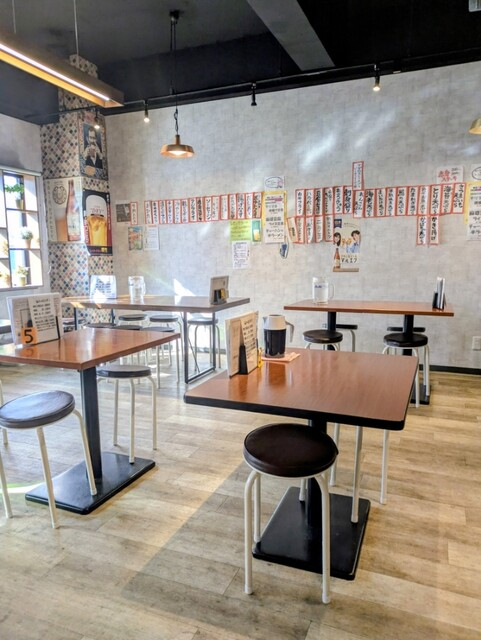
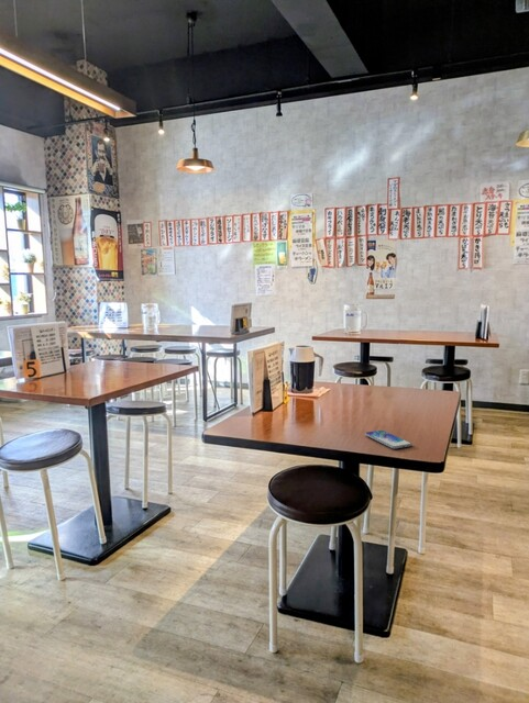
+ smartphone (387, 438)
